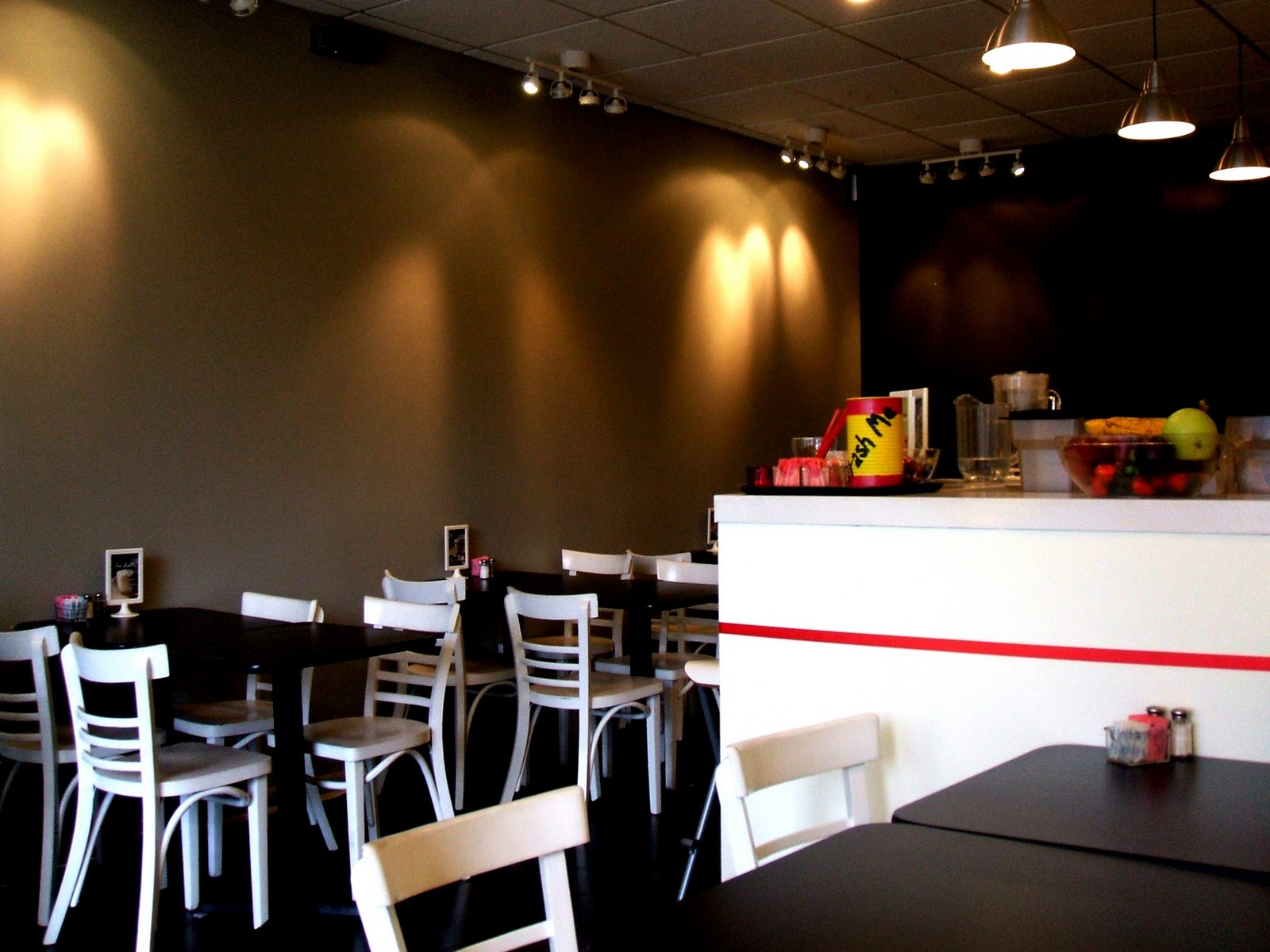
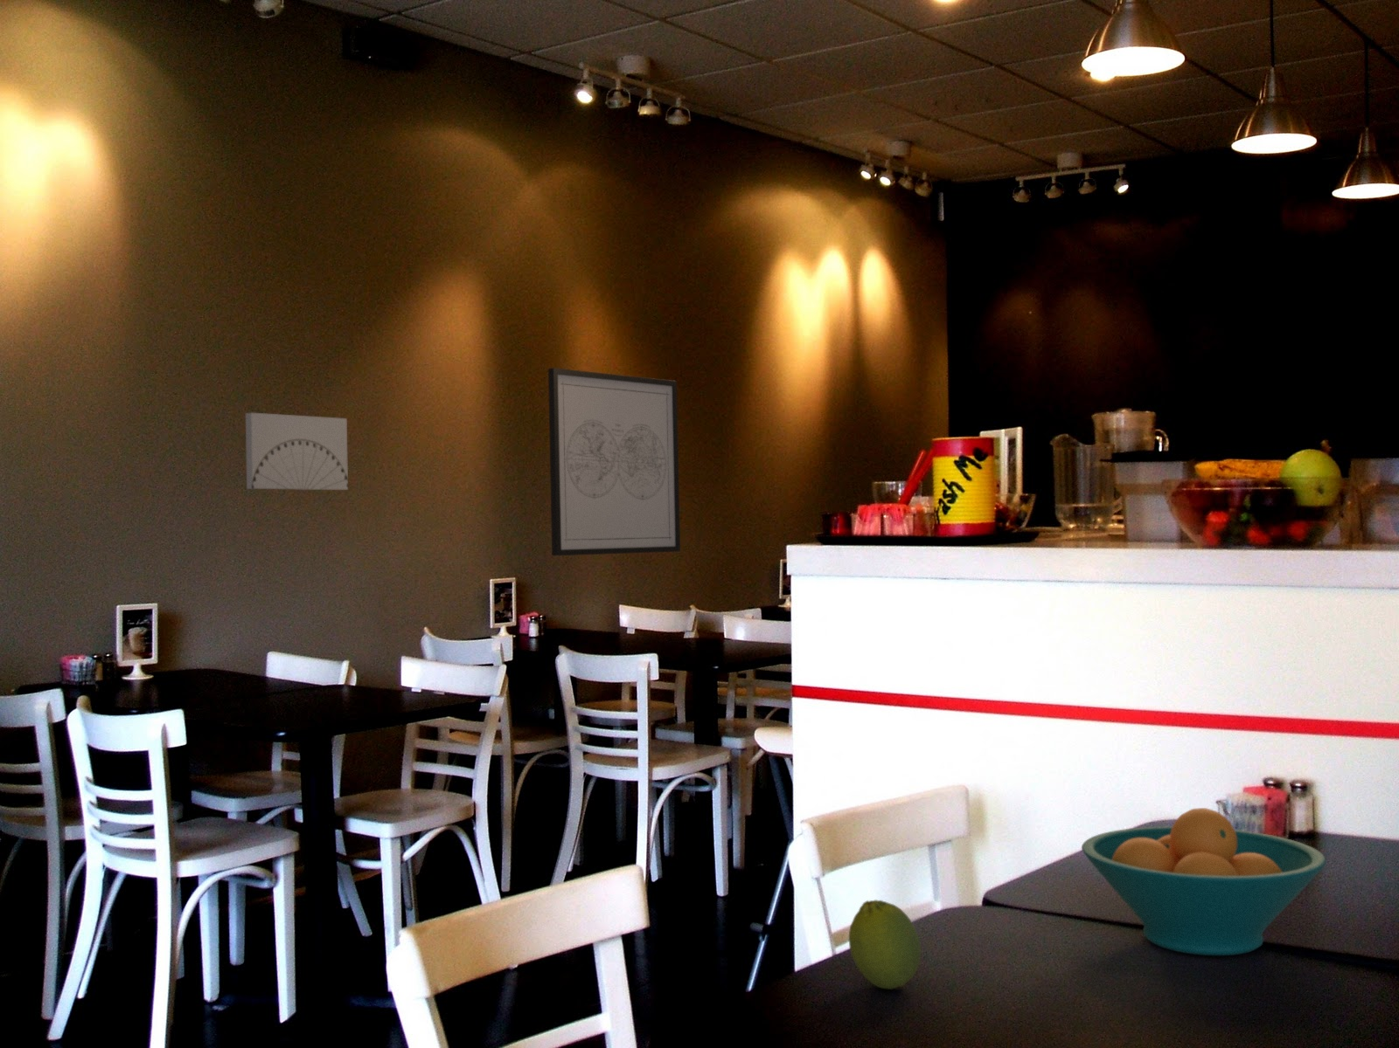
+ fruit bowl (1201, 874)
+ fruit (883, 943)
+ wall art (617, 463)
+ wall art (299, 452)
